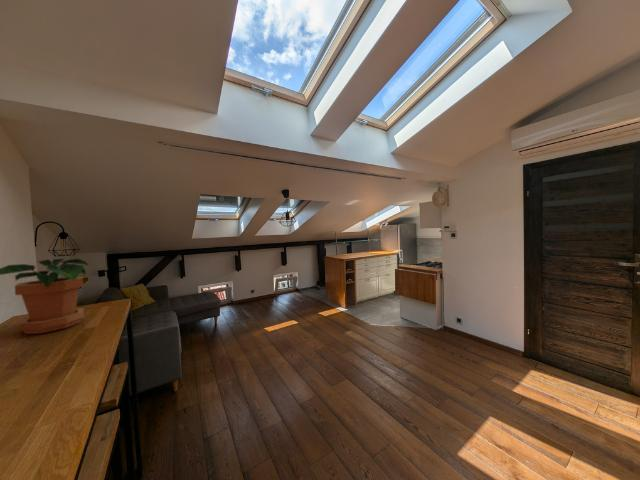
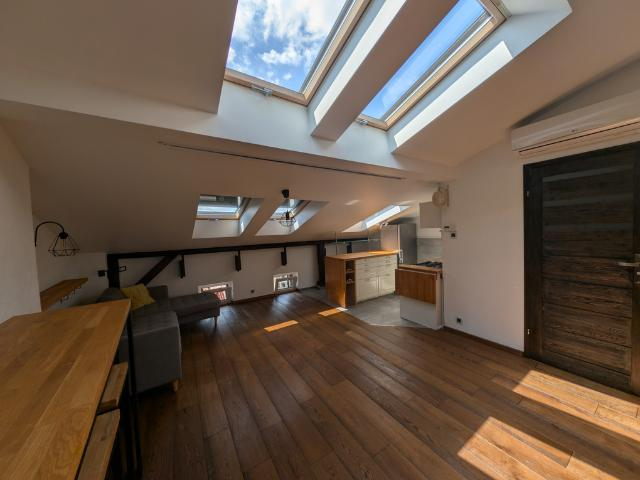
- potted plant (50, 294)
